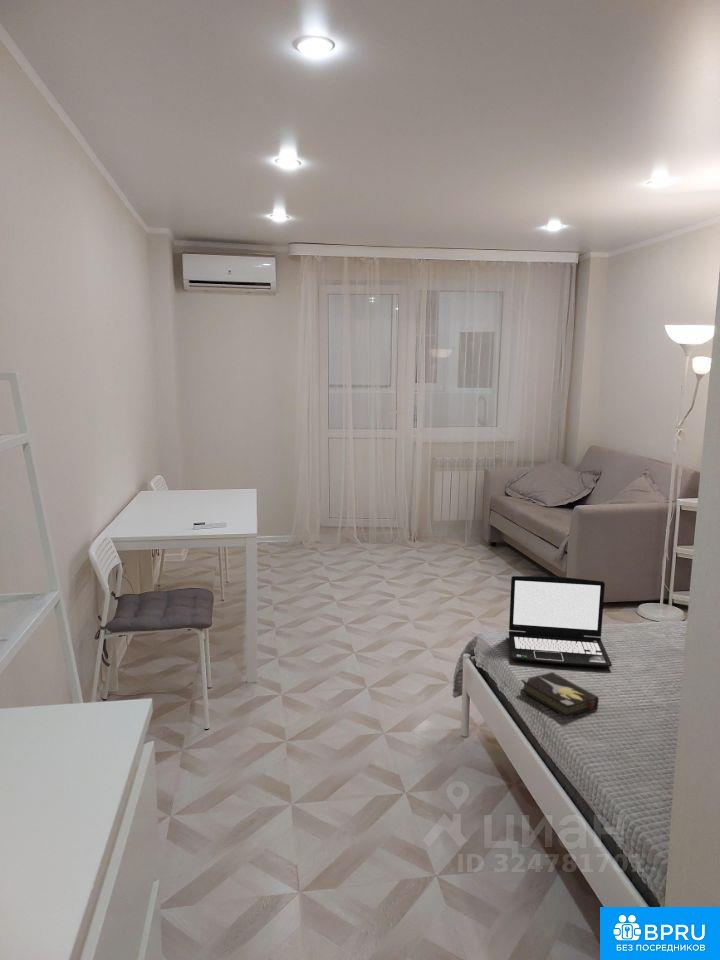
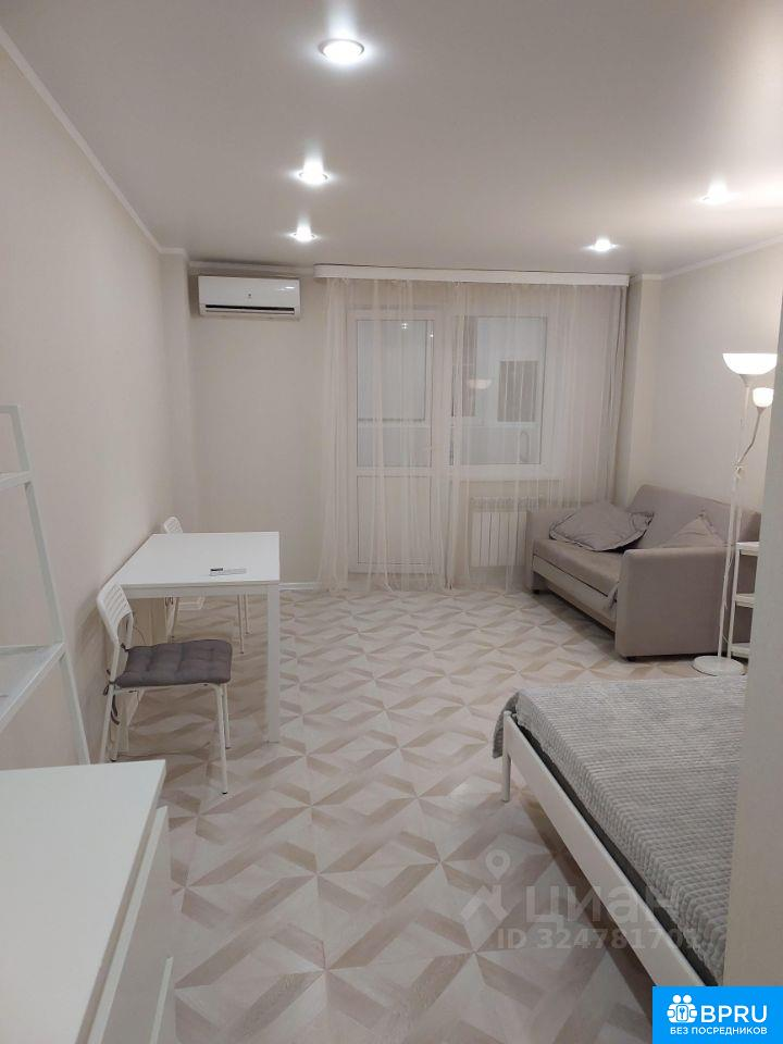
- hardback book (558, 692)
- laptop (559, 619)
